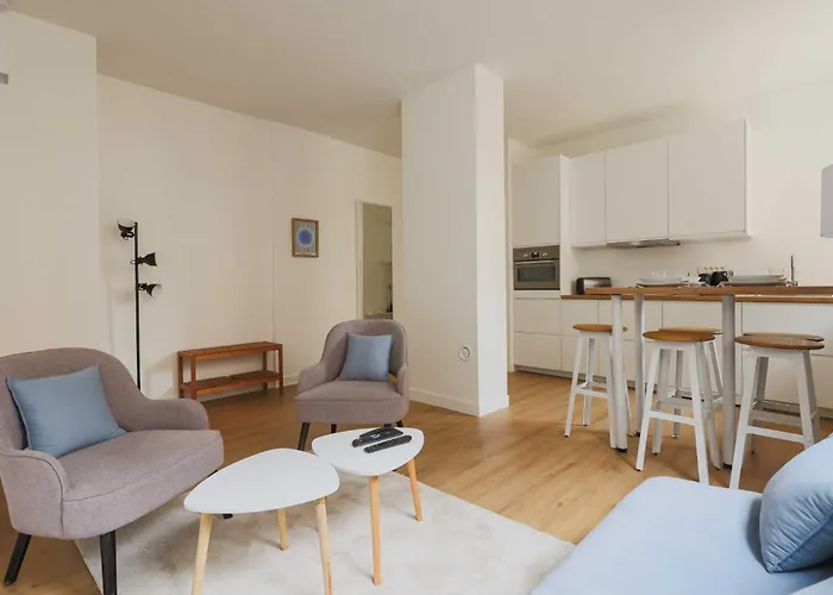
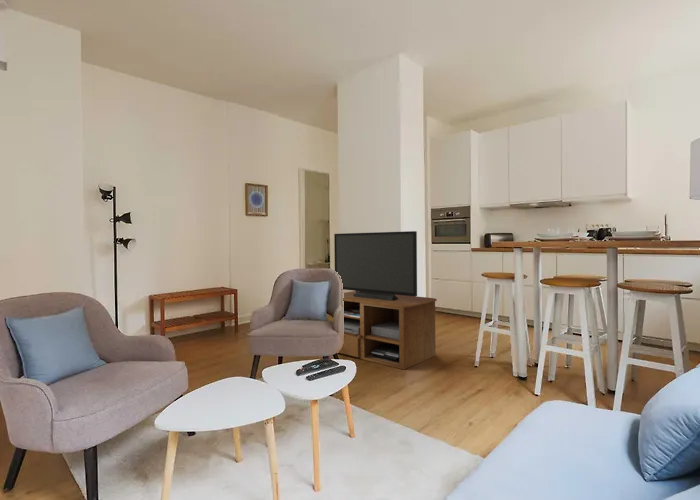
+ tv stand (375, 293)
